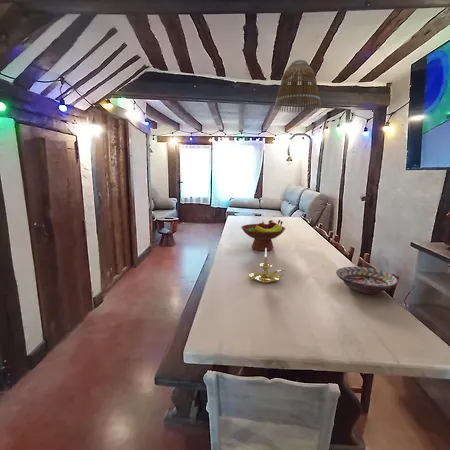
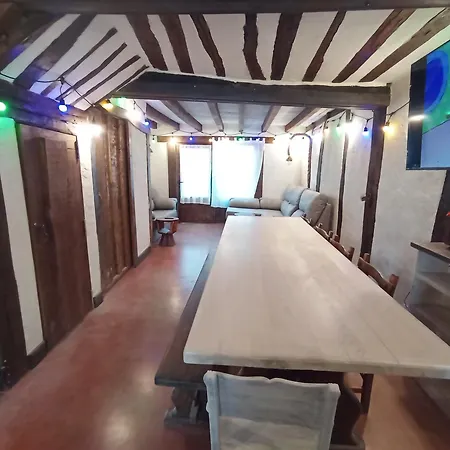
- decorative bowl (365, 282)
- lamp shade (297, 85)
- candle holder (268, 263)
- fruit bowl (262, 234)
